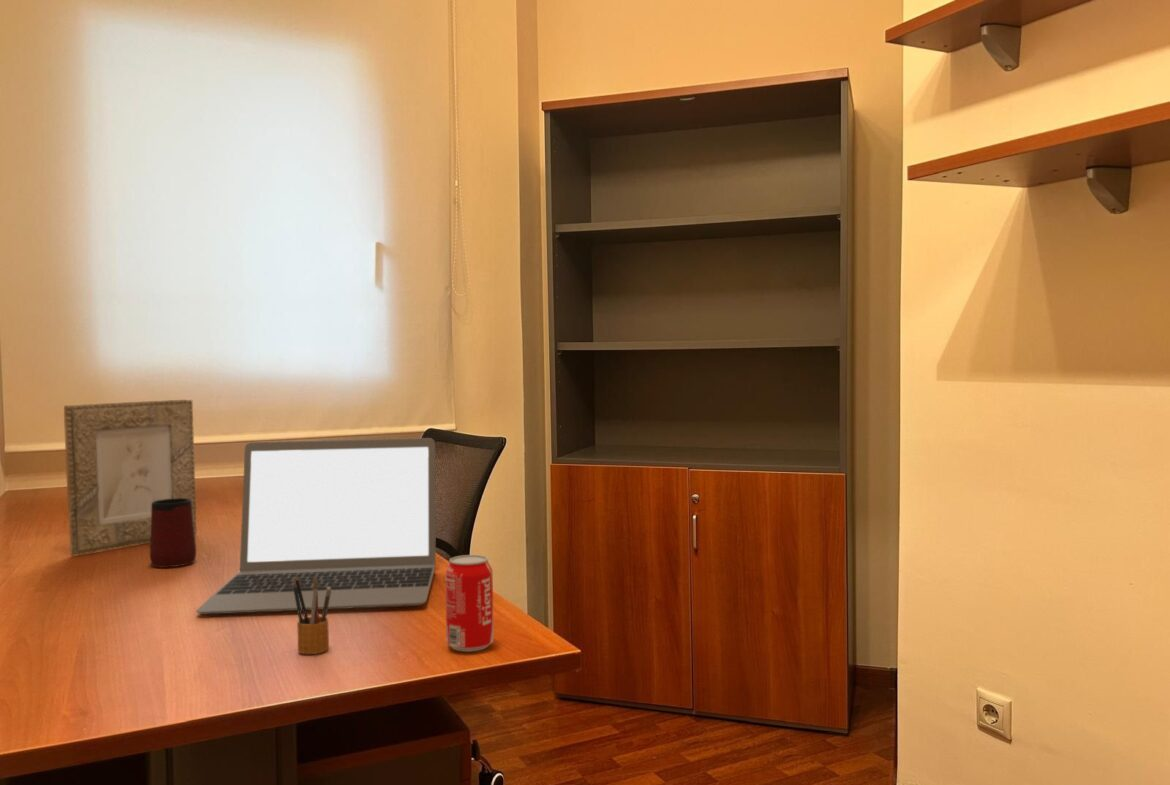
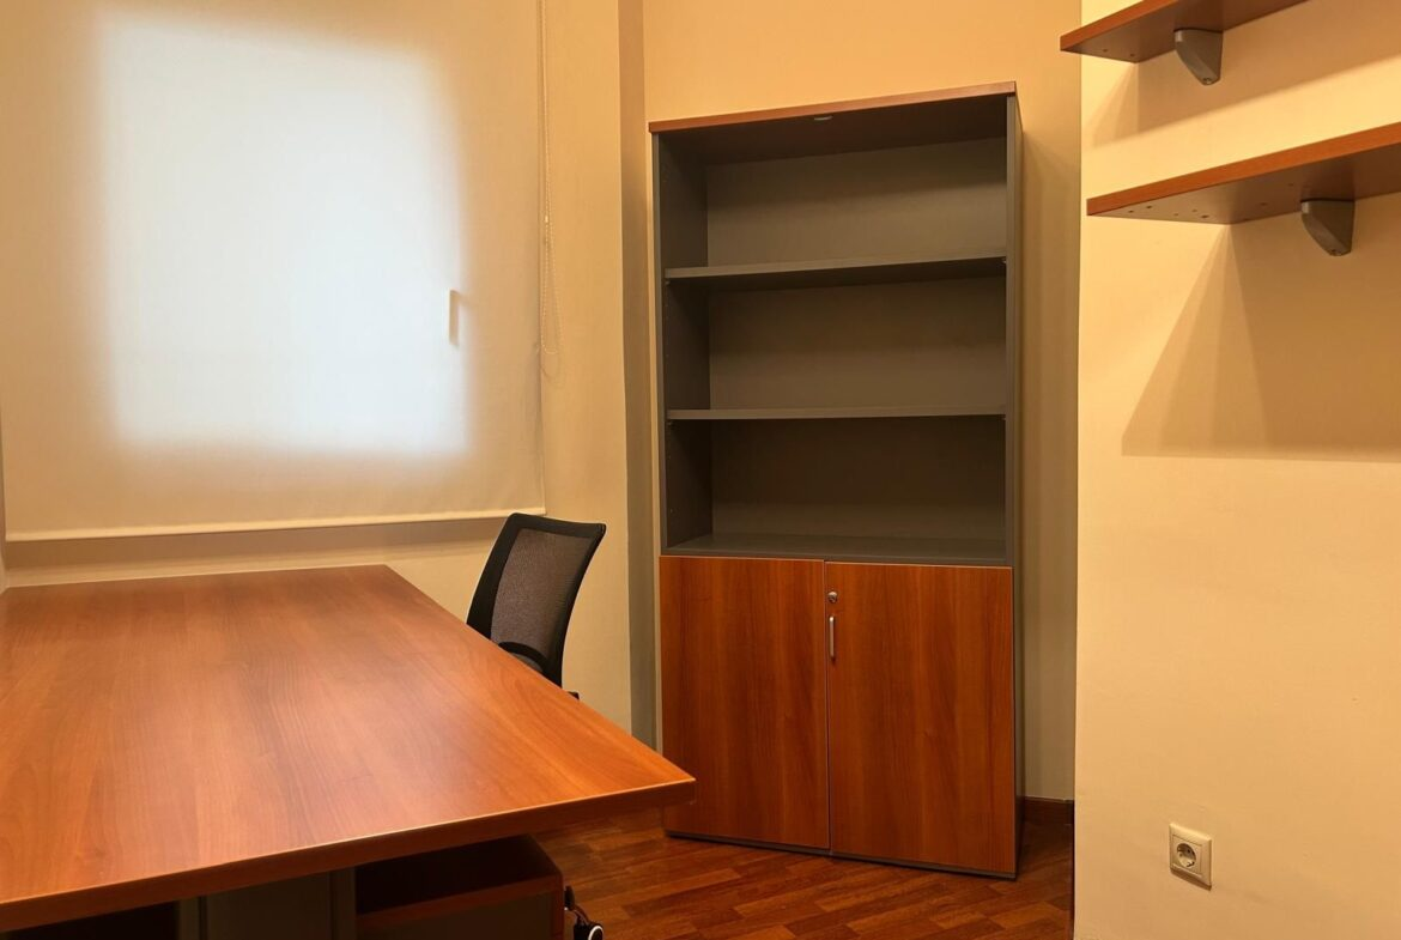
- laptop (327, 517)
- mug (170, 530)
- beverage can (469, 602)
- picture frame (134, 473)
- pencil box (311, 612)
